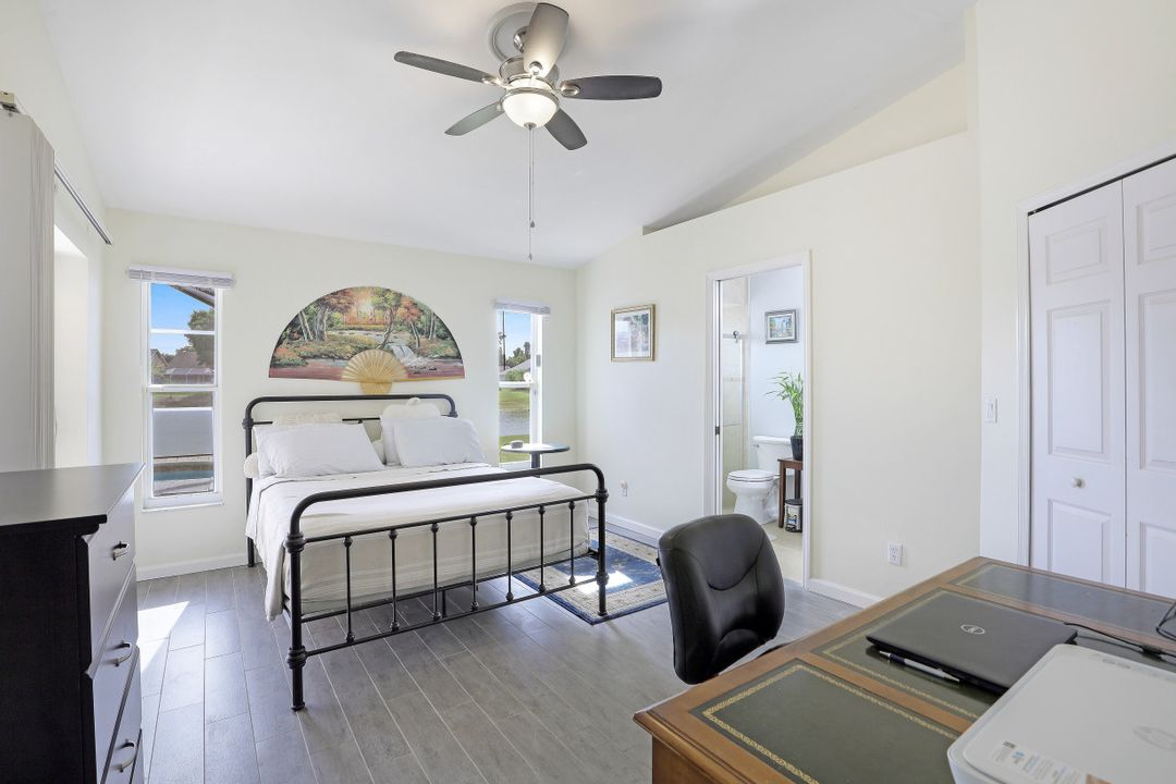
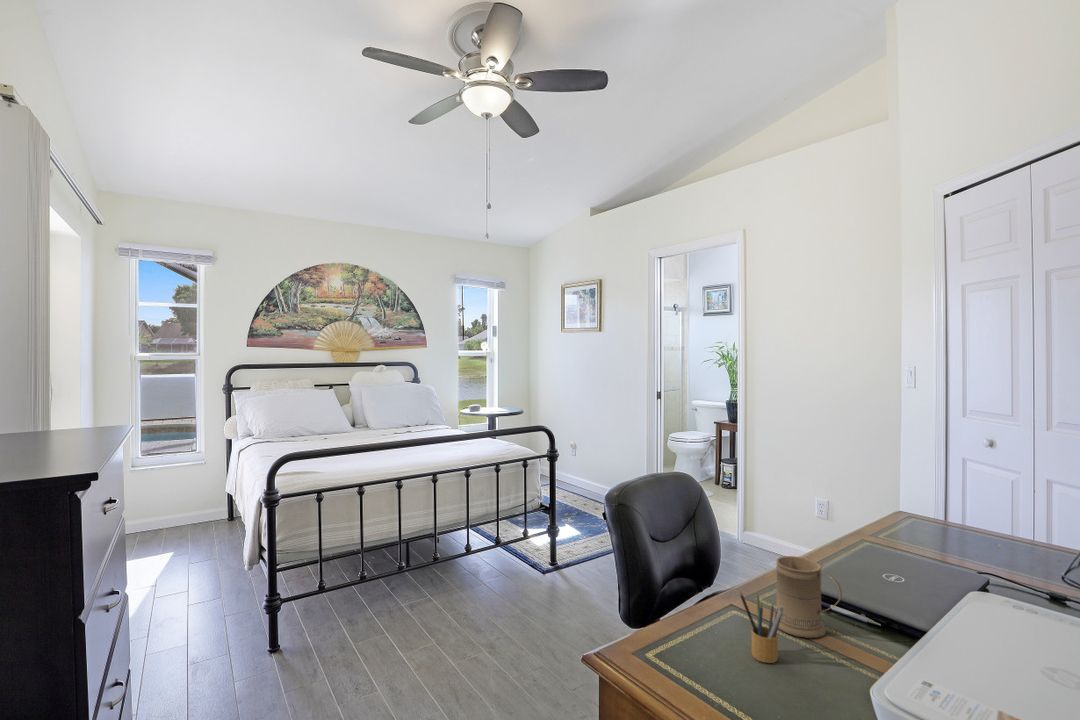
+ mug (806, 597)
+ pencil box (762, 626)
